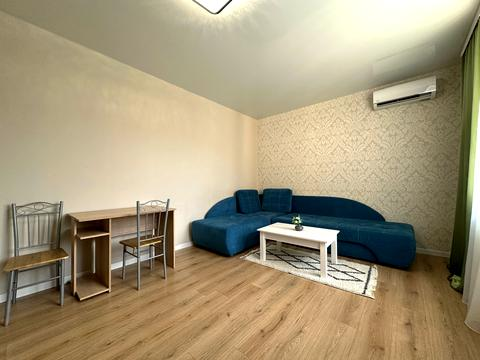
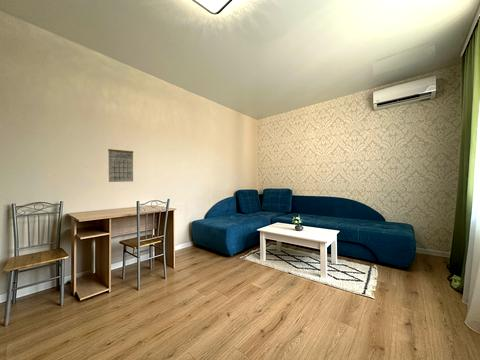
+ calendar (121, 162)
